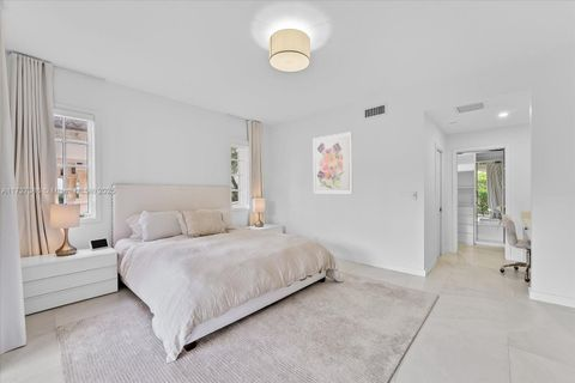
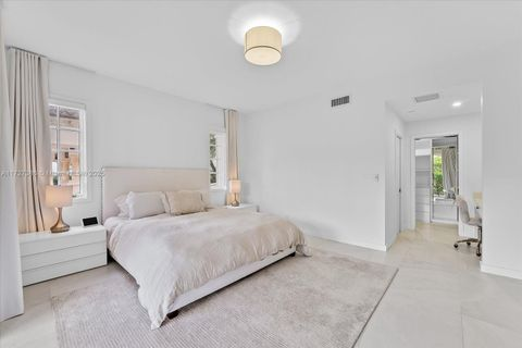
- wall art (332, 164)
